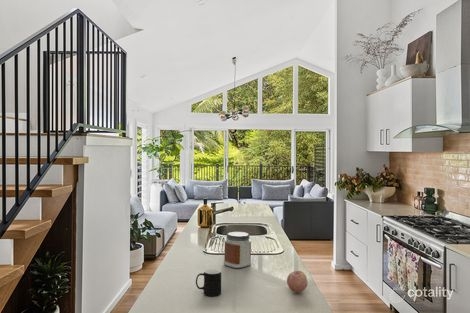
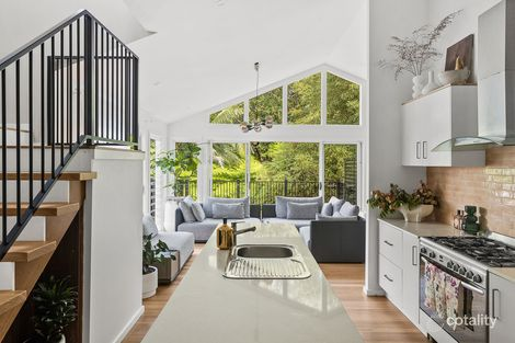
- jar (237, 248)
- fruit (297, 281)
- cup (208, 282)
